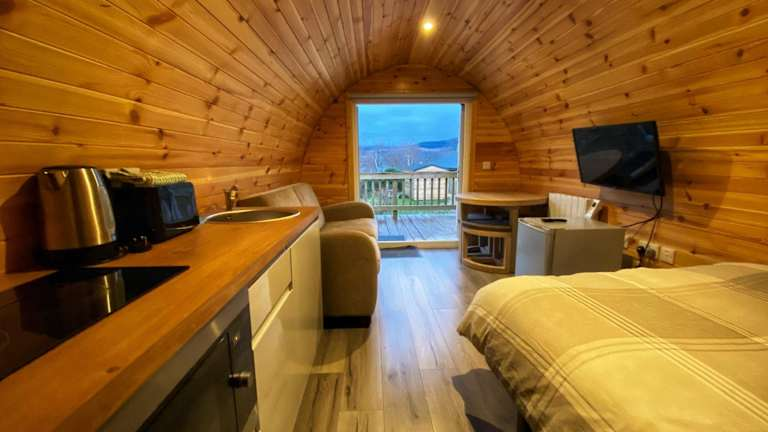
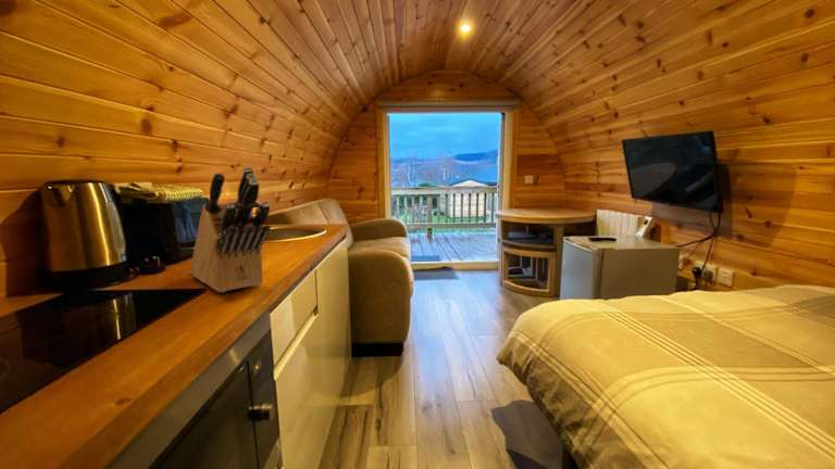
+ knife block (226, 227)
